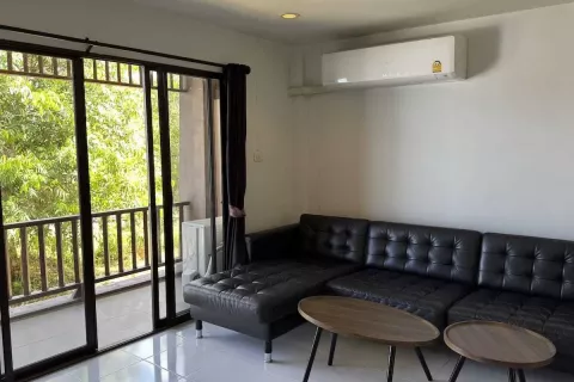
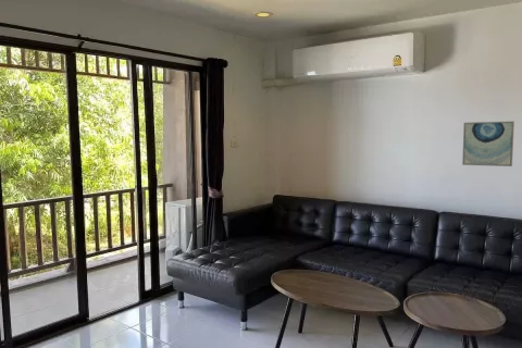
+ wall art (487, 144)
